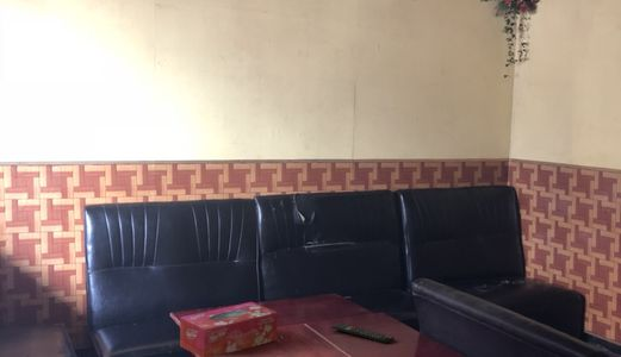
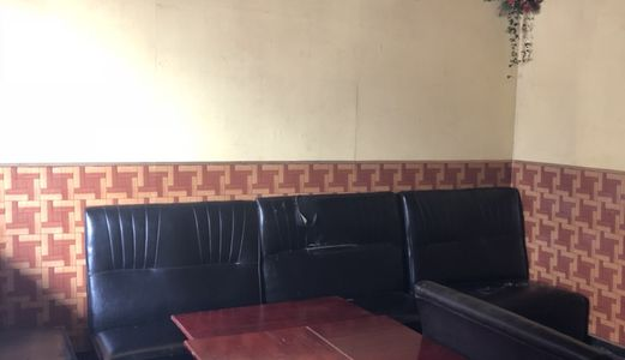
- remote control (362, 333)
- tissue box (229, 328)
